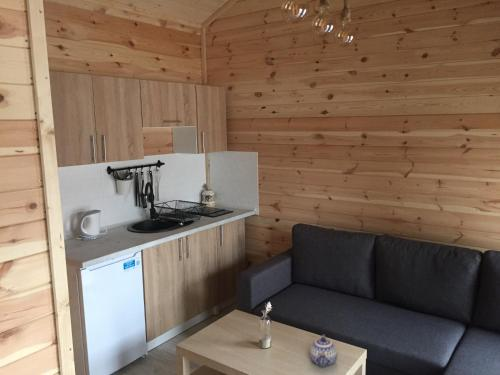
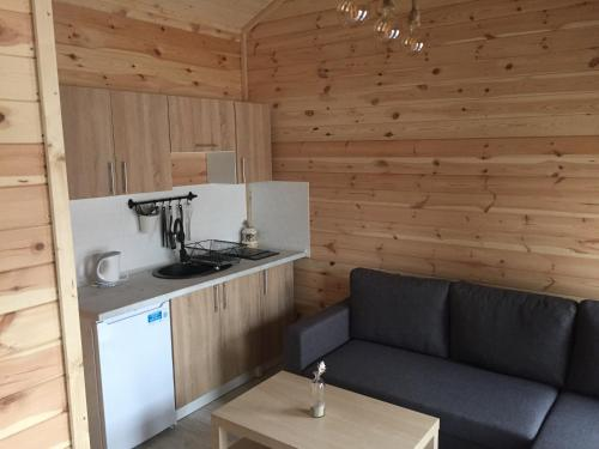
- teapot (323, 349)
